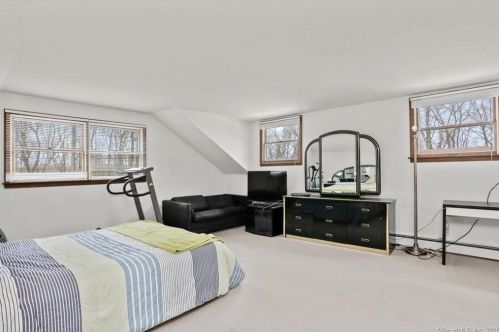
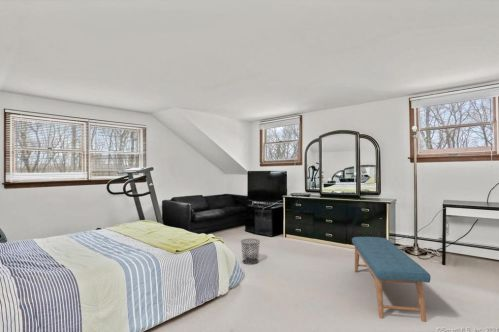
+ bench (383, 269)
+ waste bin (250, 250)
